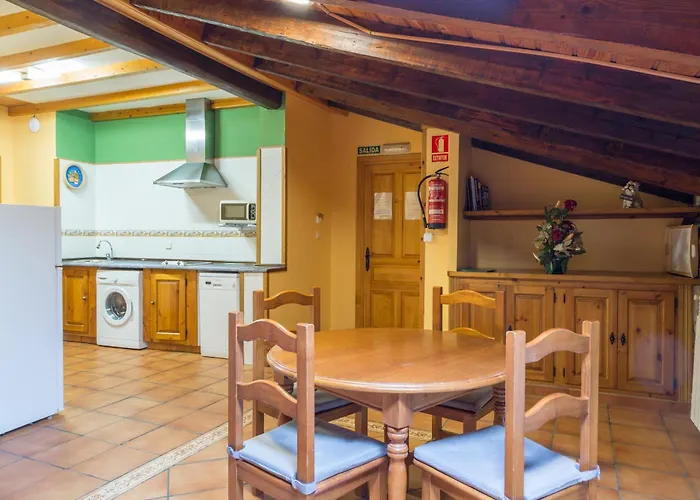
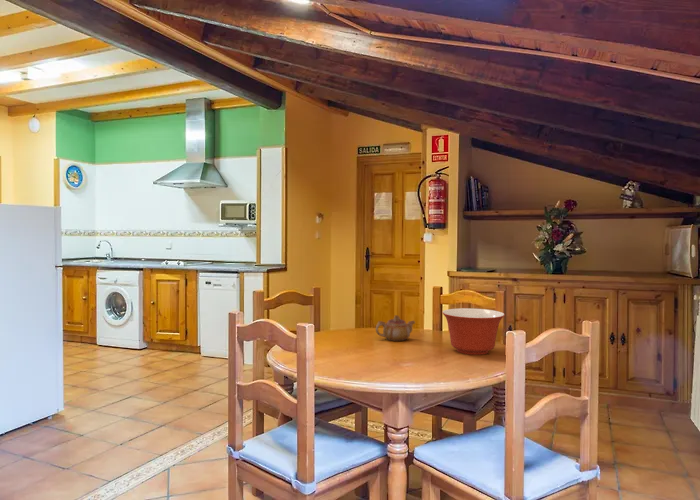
+ mixing bowl (472, 331)
+ teapot (395, 327)
